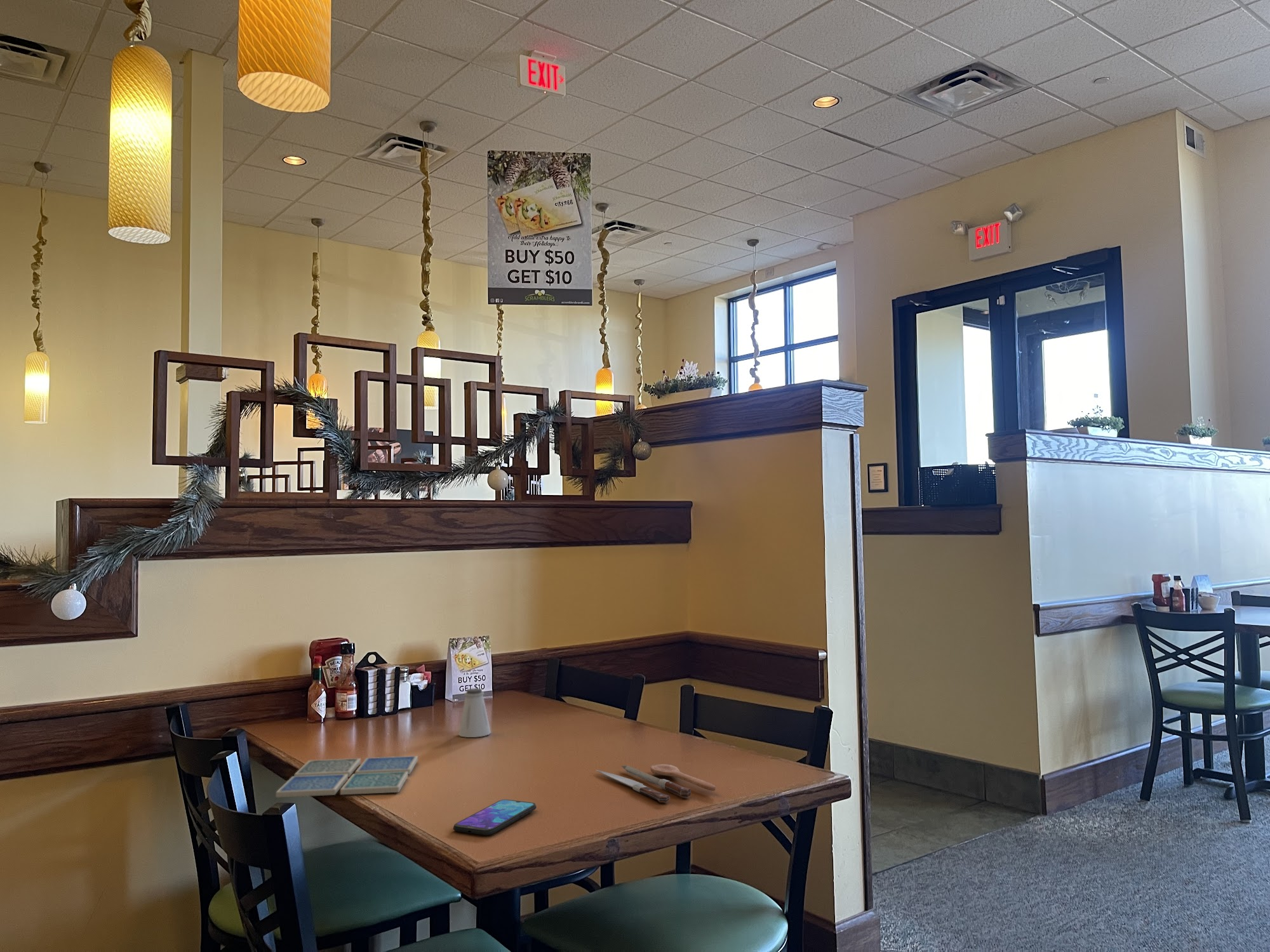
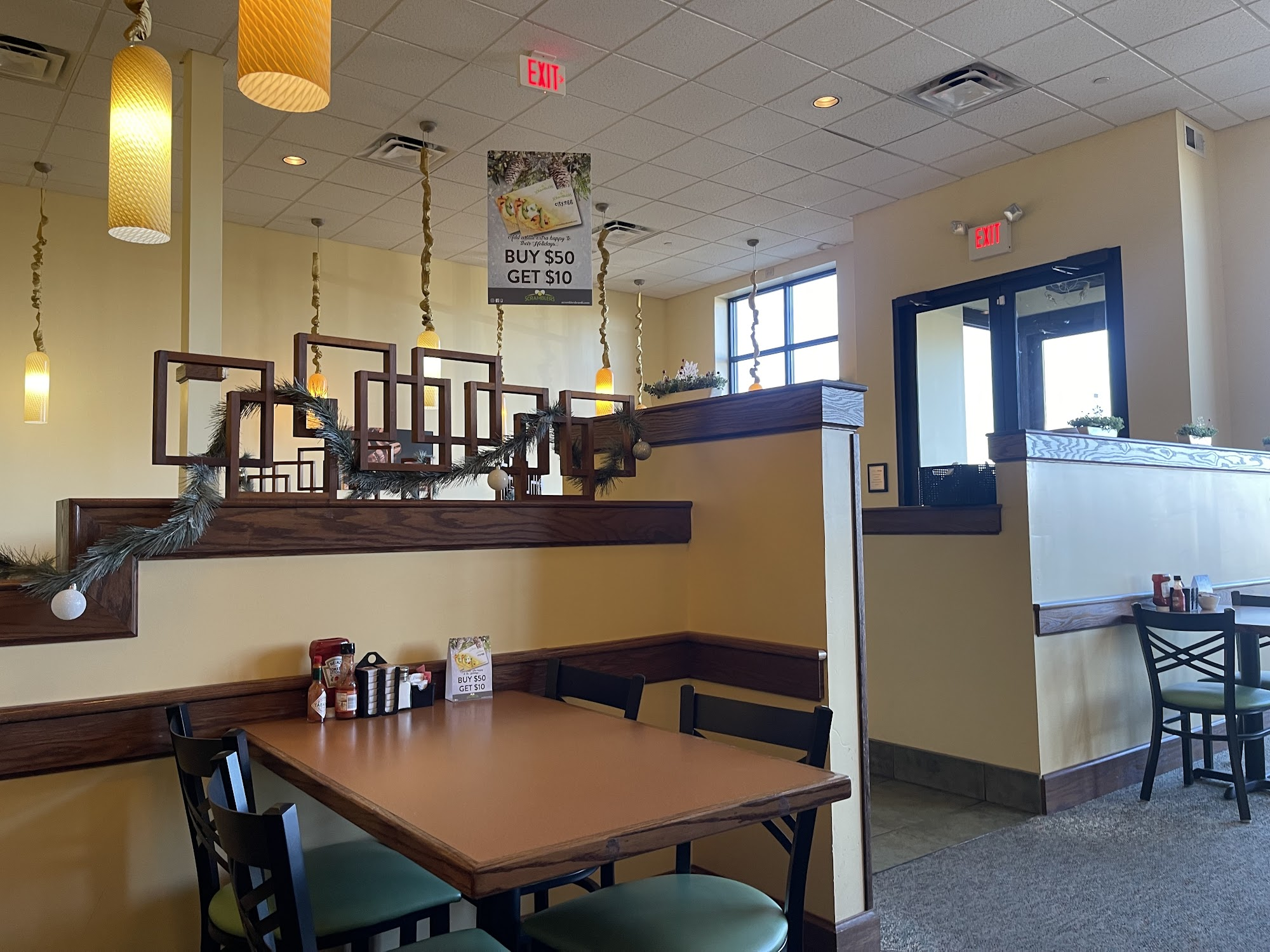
- spoon (656, 778)
- smartphone (496, 816)
- saltshaker (474, 711)
- drink coaster (351, 776)
